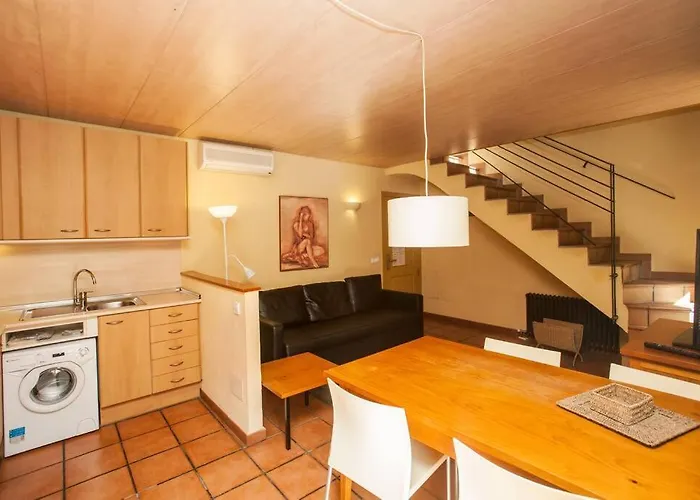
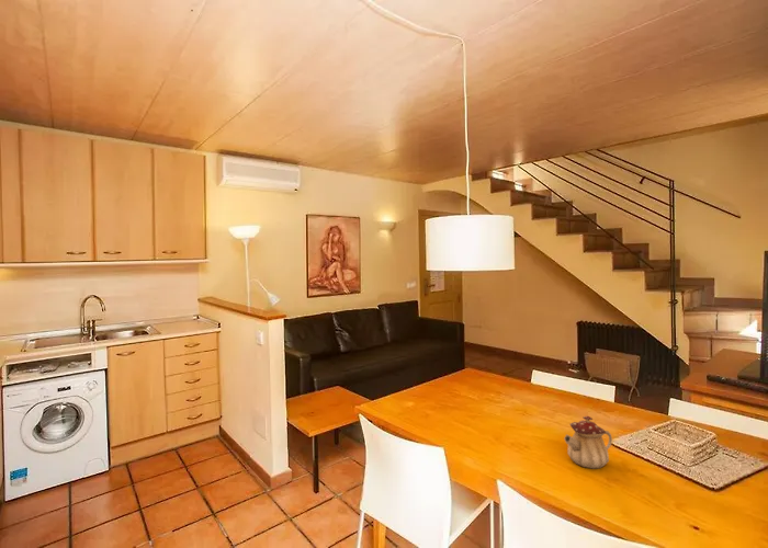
+ teapot (589, 437)
